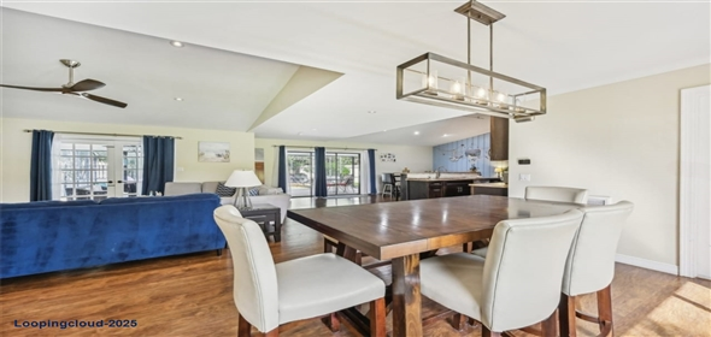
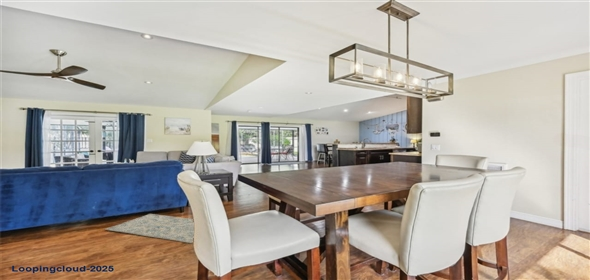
+ rug (167, 226)
